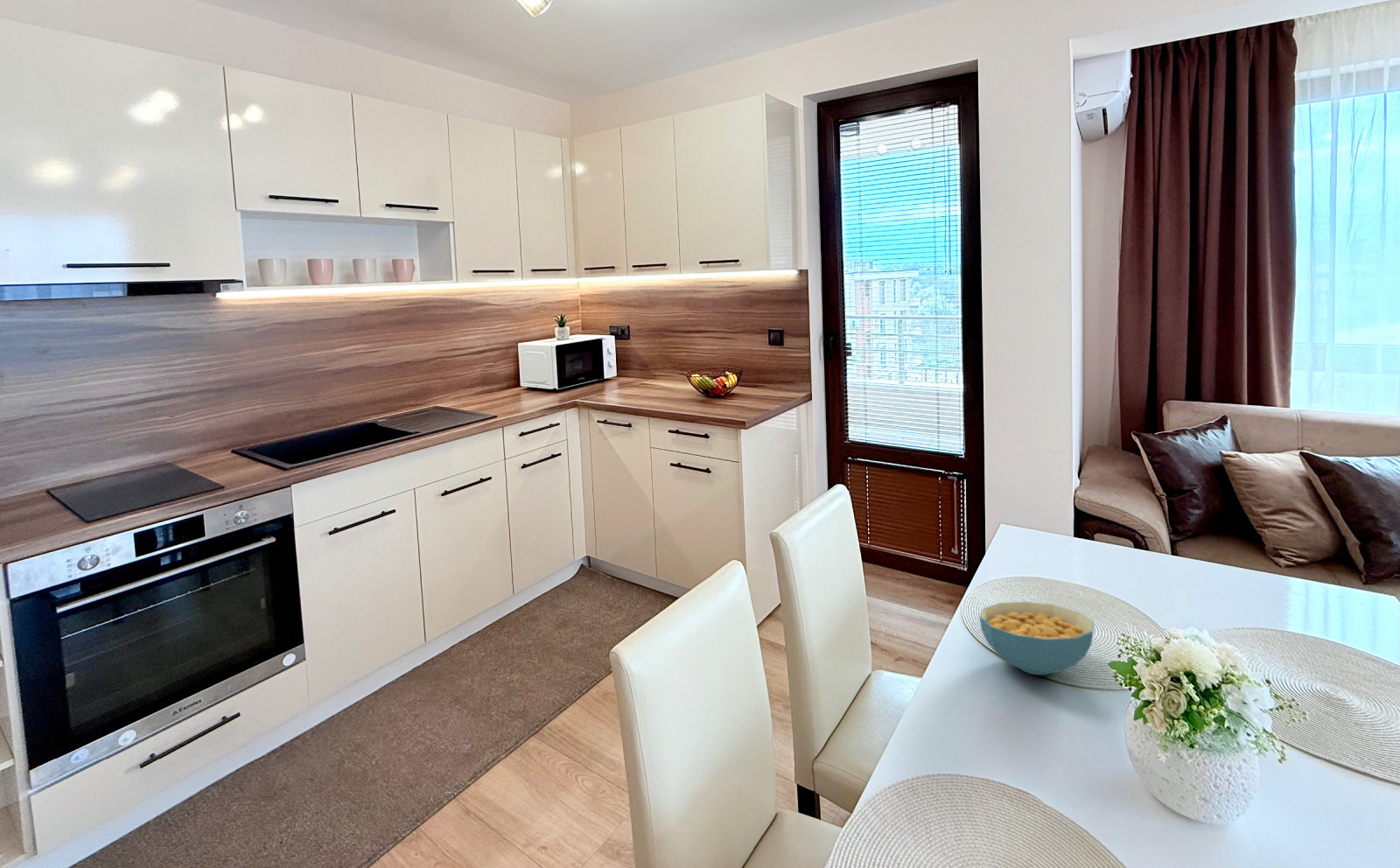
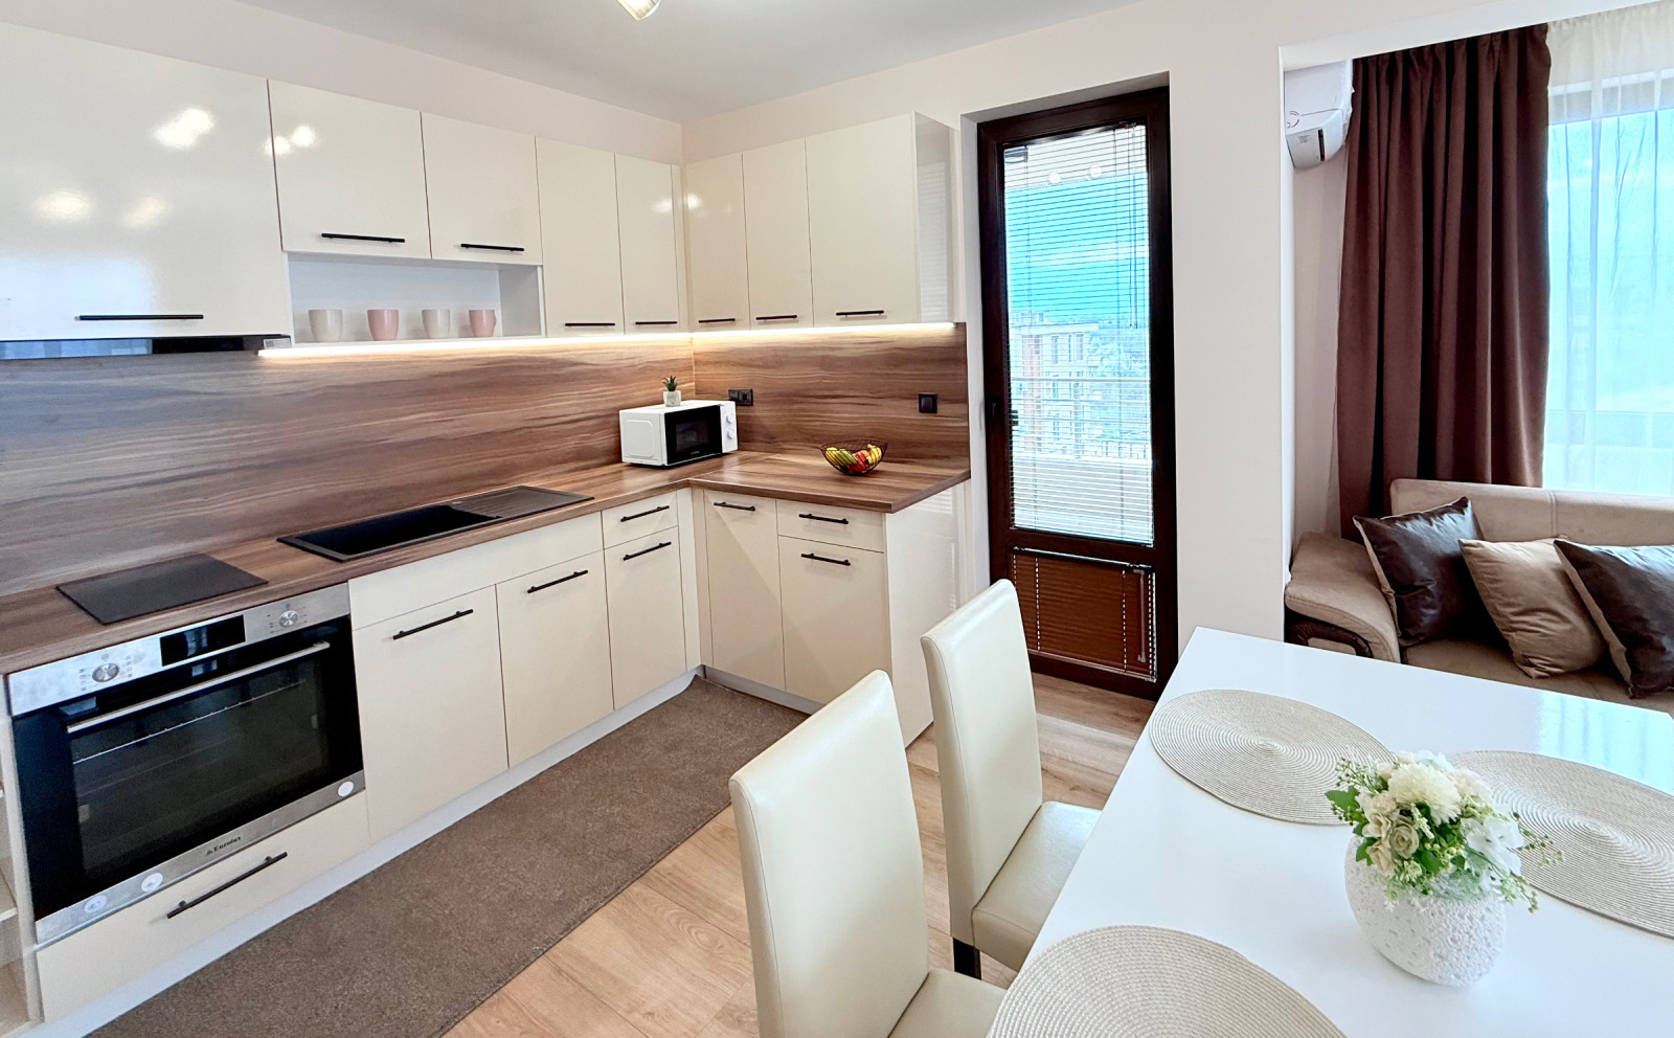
- cereal bowl (1035, 643)
